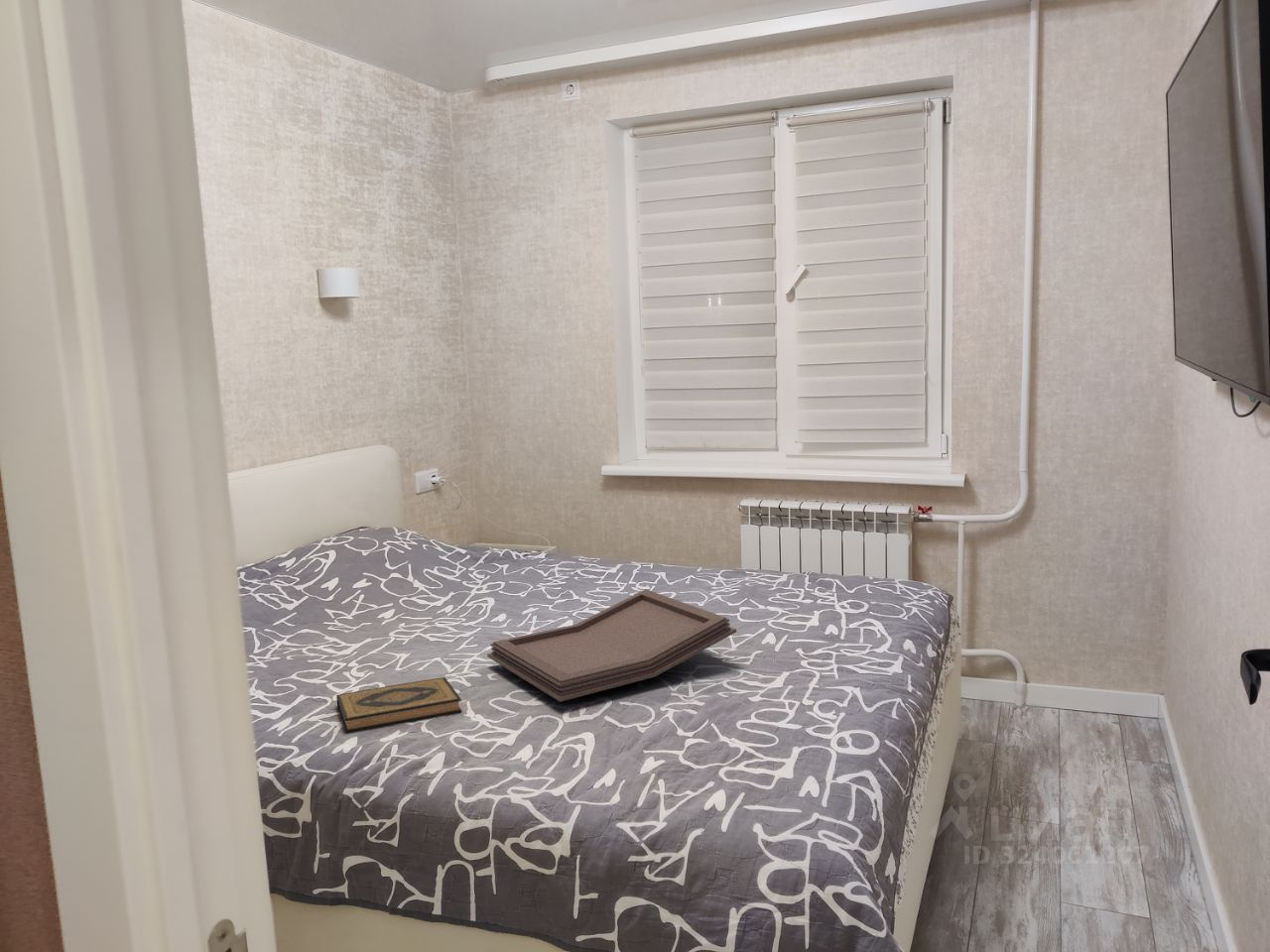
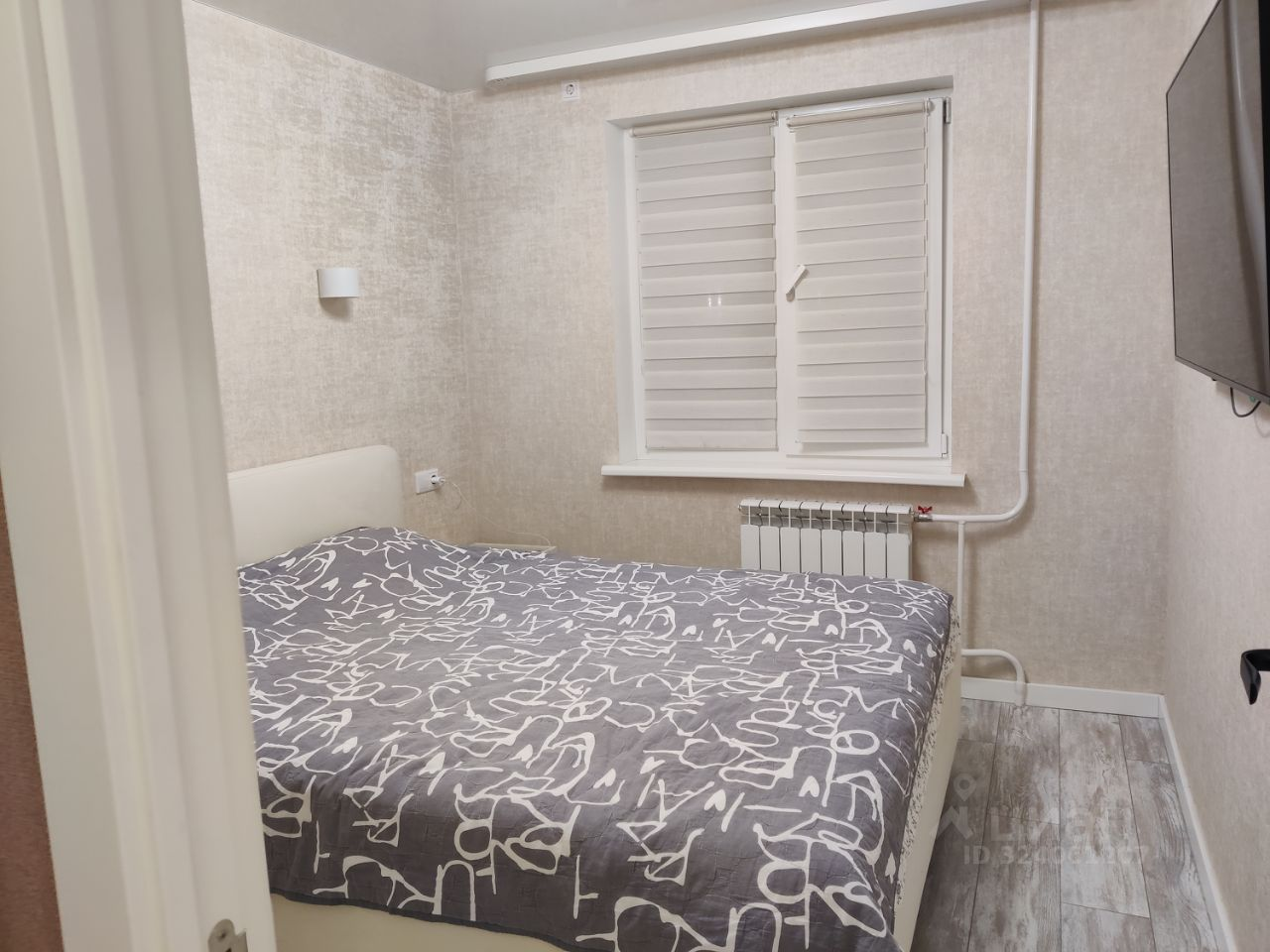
- serving tray (609, 642)
- hardback book (398, 702)
